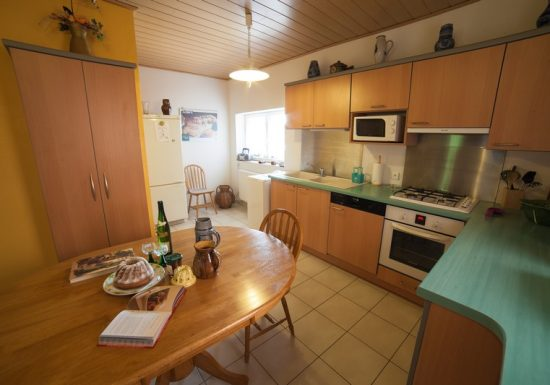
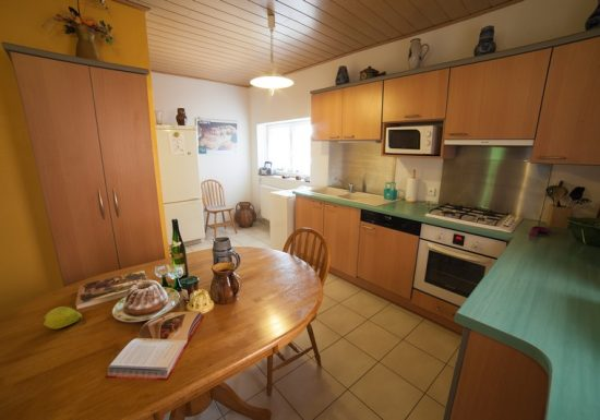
+ fruit (64, 316)
